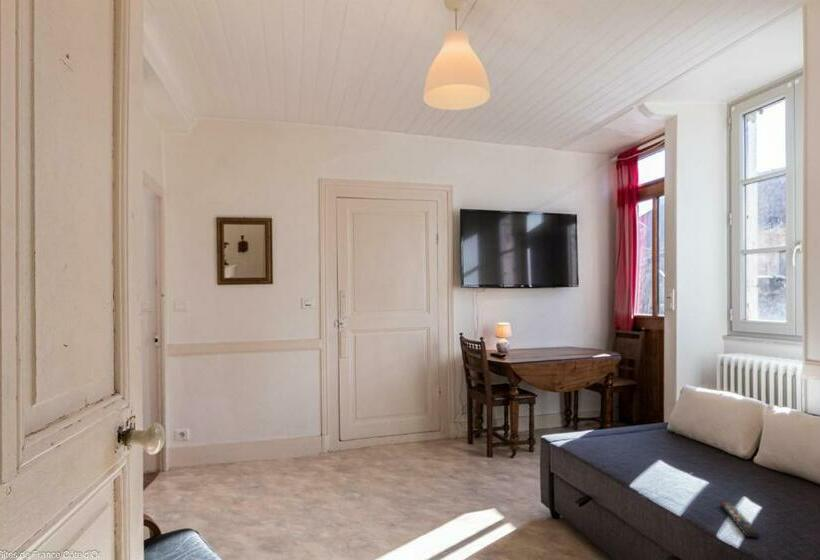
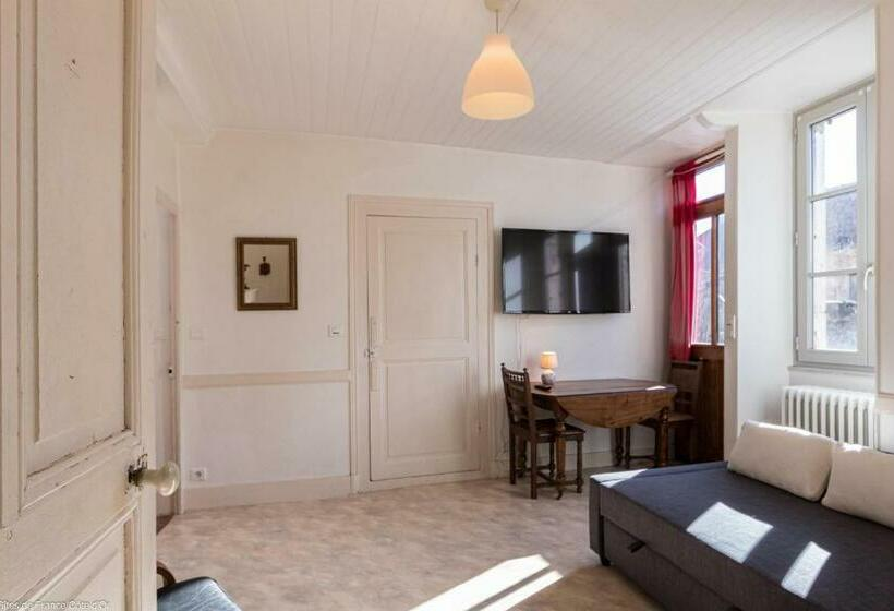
- remote control (738, 518)
